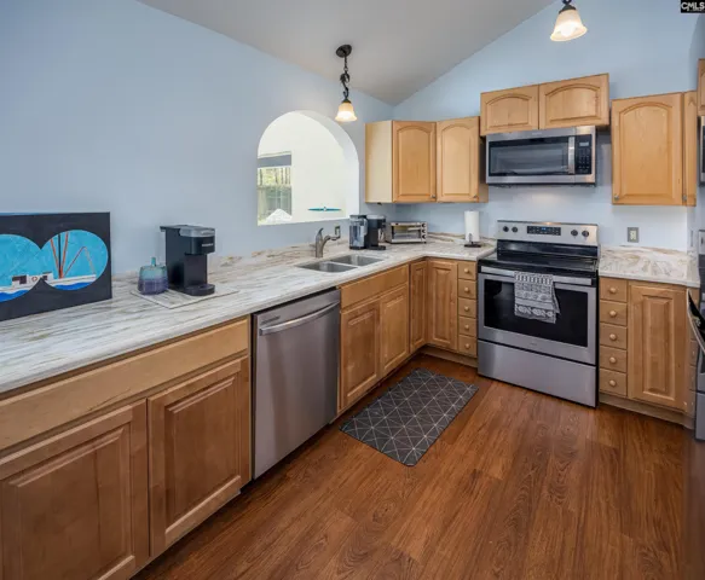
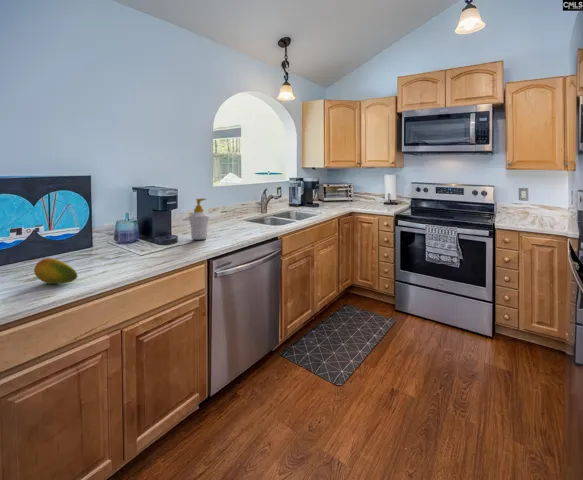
+ fruit (54, 271)
+ soap bottle (198, 218)
